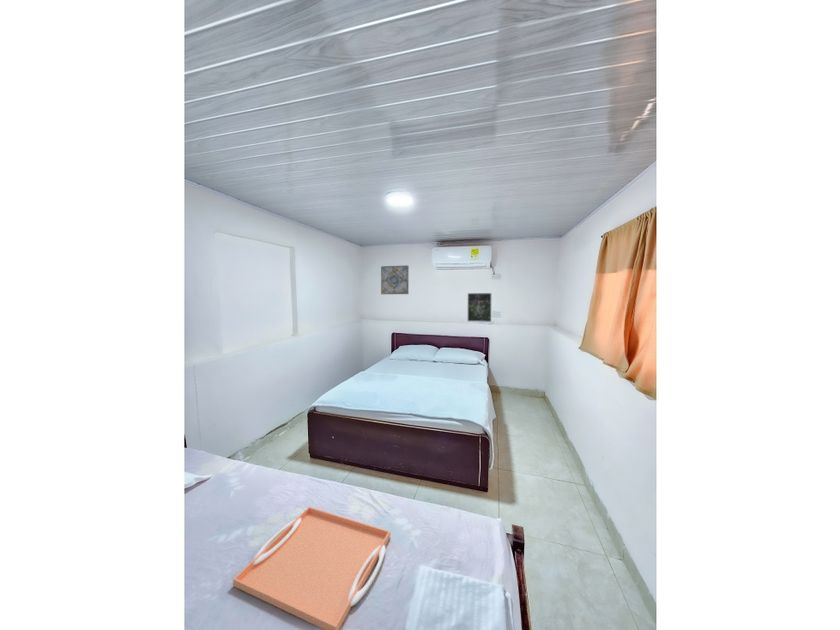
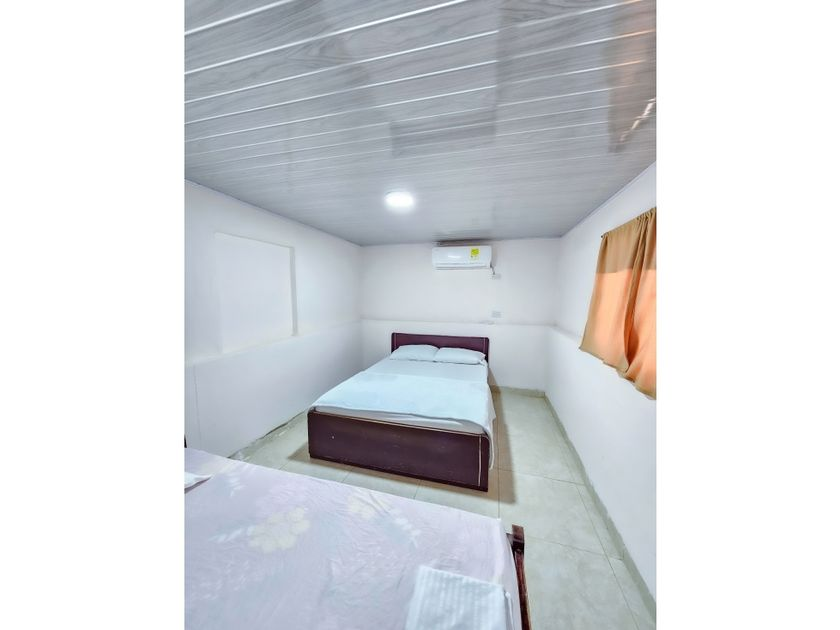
- serving tray (319, 556)
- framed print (479, 307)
- wall art (394, 280)
